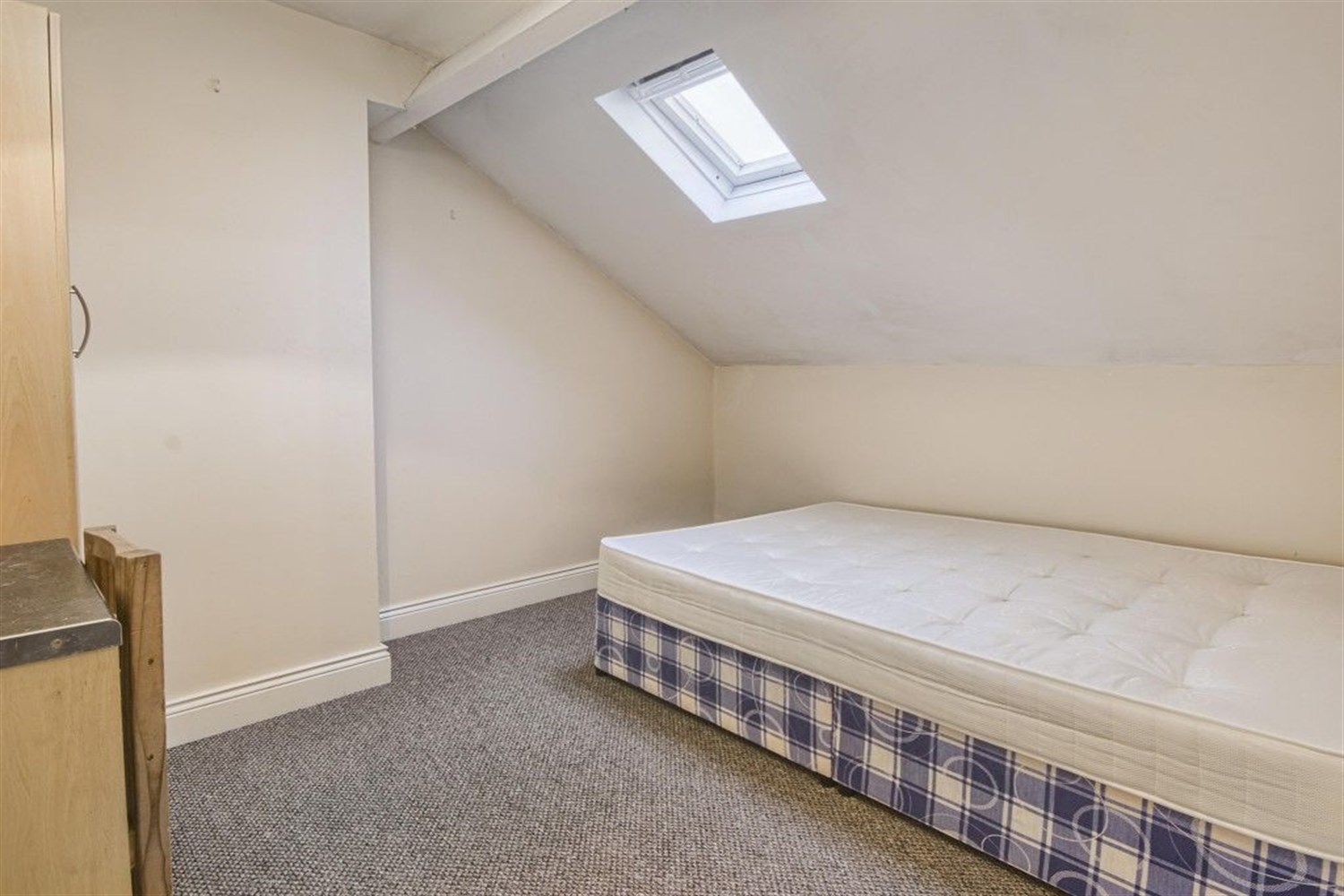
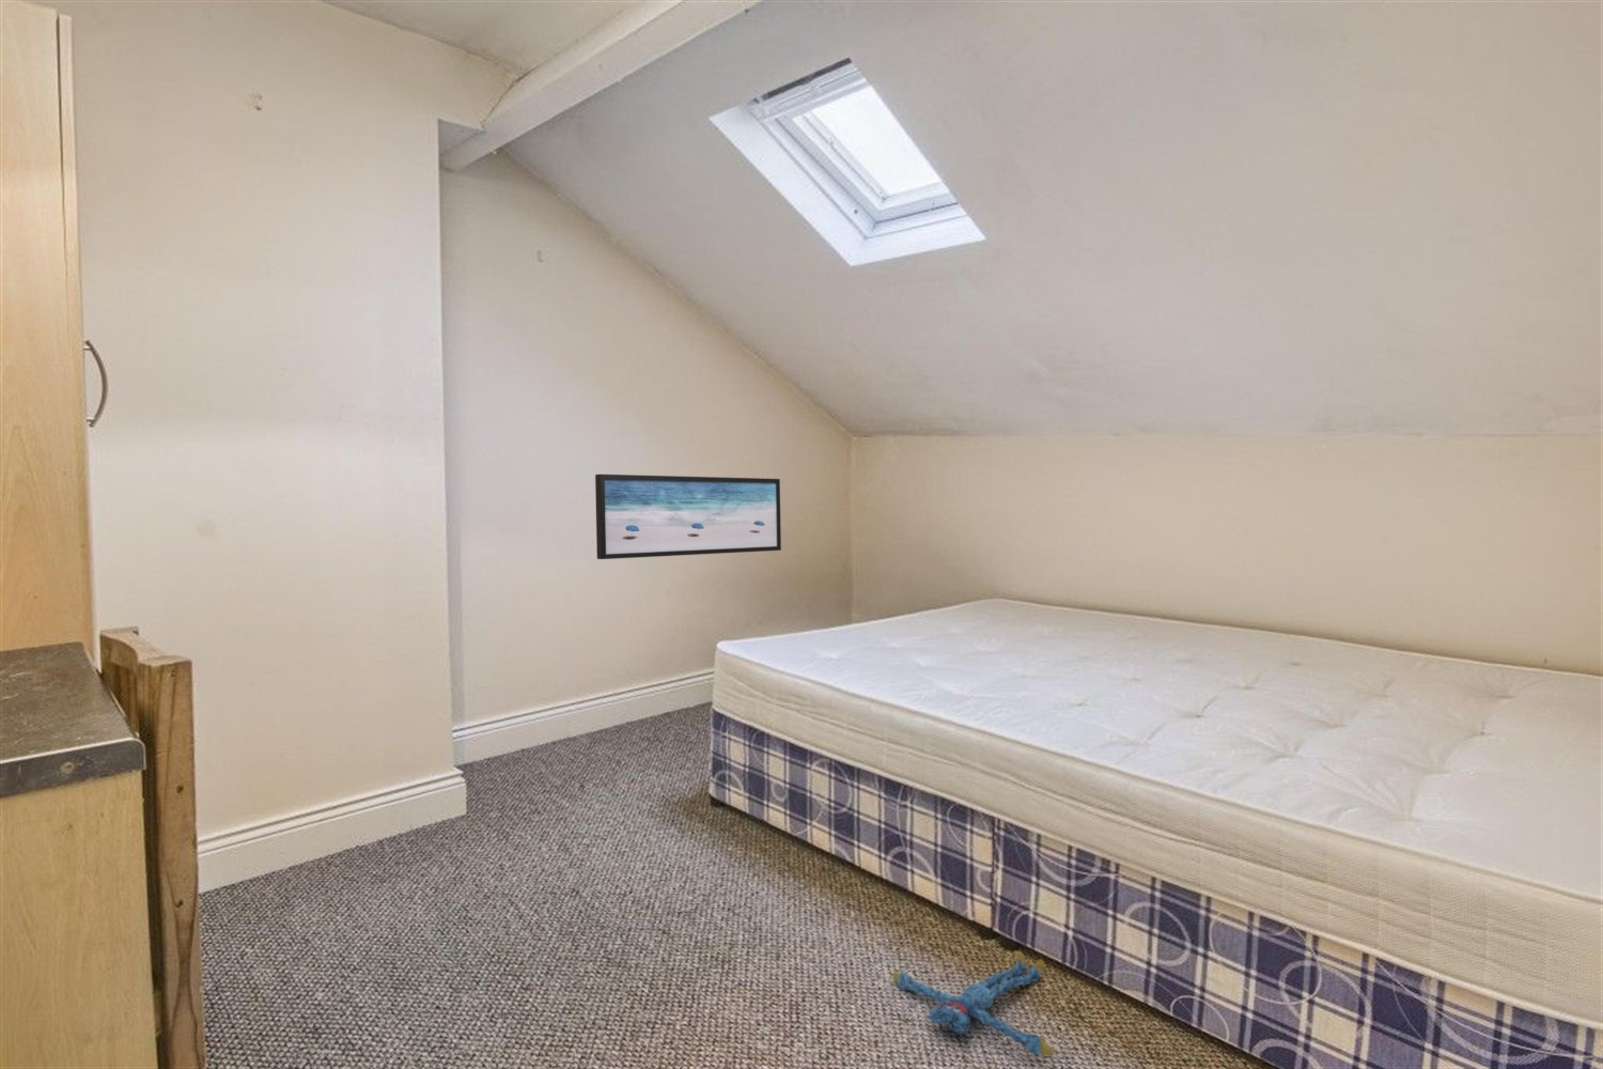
+ plush toy (990, 991)
+ wall art (695, 515)
